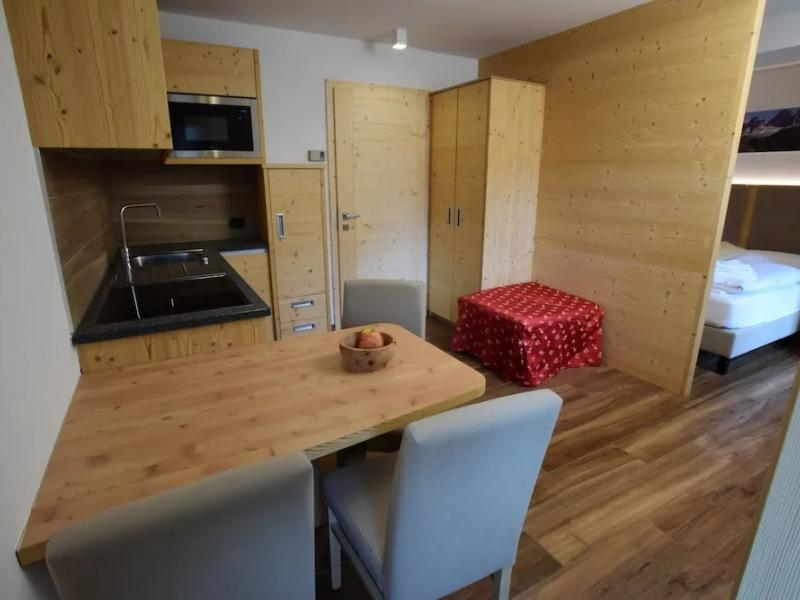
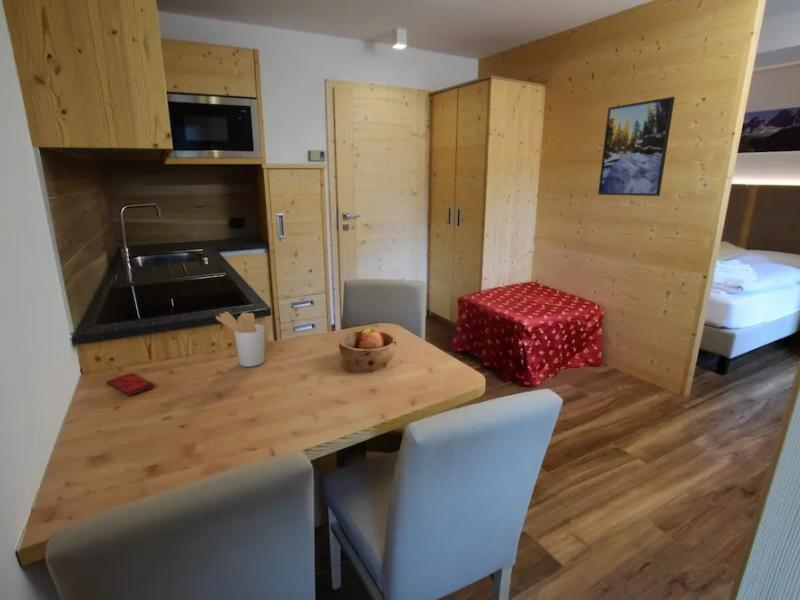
+ smartphone (130, 383)
+ utensil holder (242, 337)
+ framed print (632, 150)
